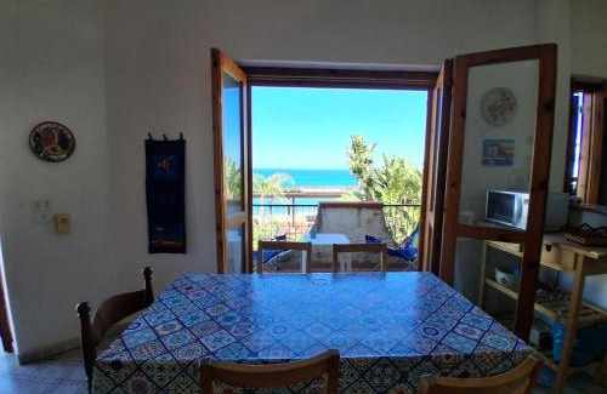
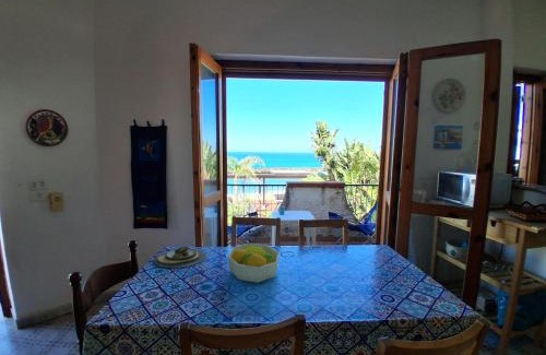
+ plate (180, 252)
+ fruit bowl (253, 259)
